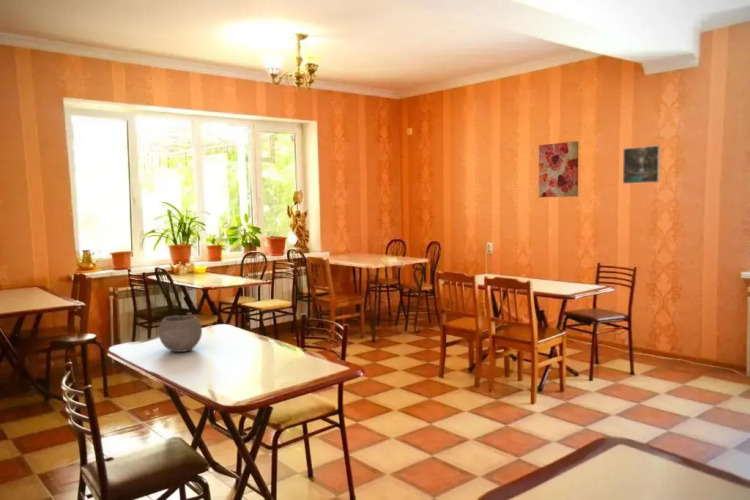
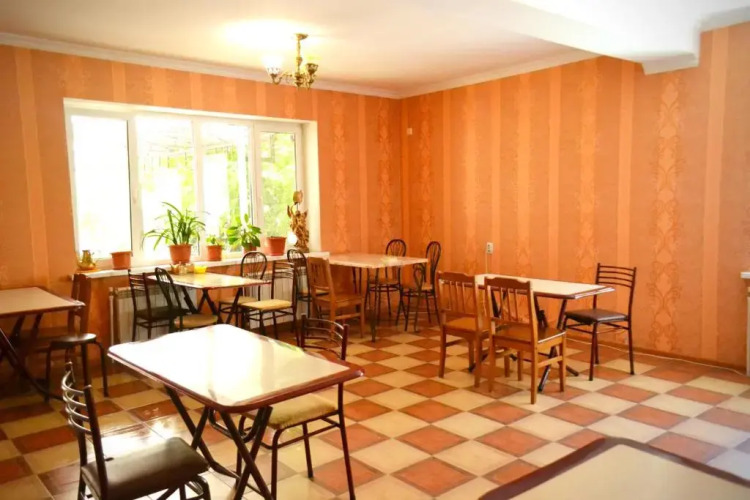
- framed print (641, 165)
- wall art (558, 170)
- bowl (180, 333)
